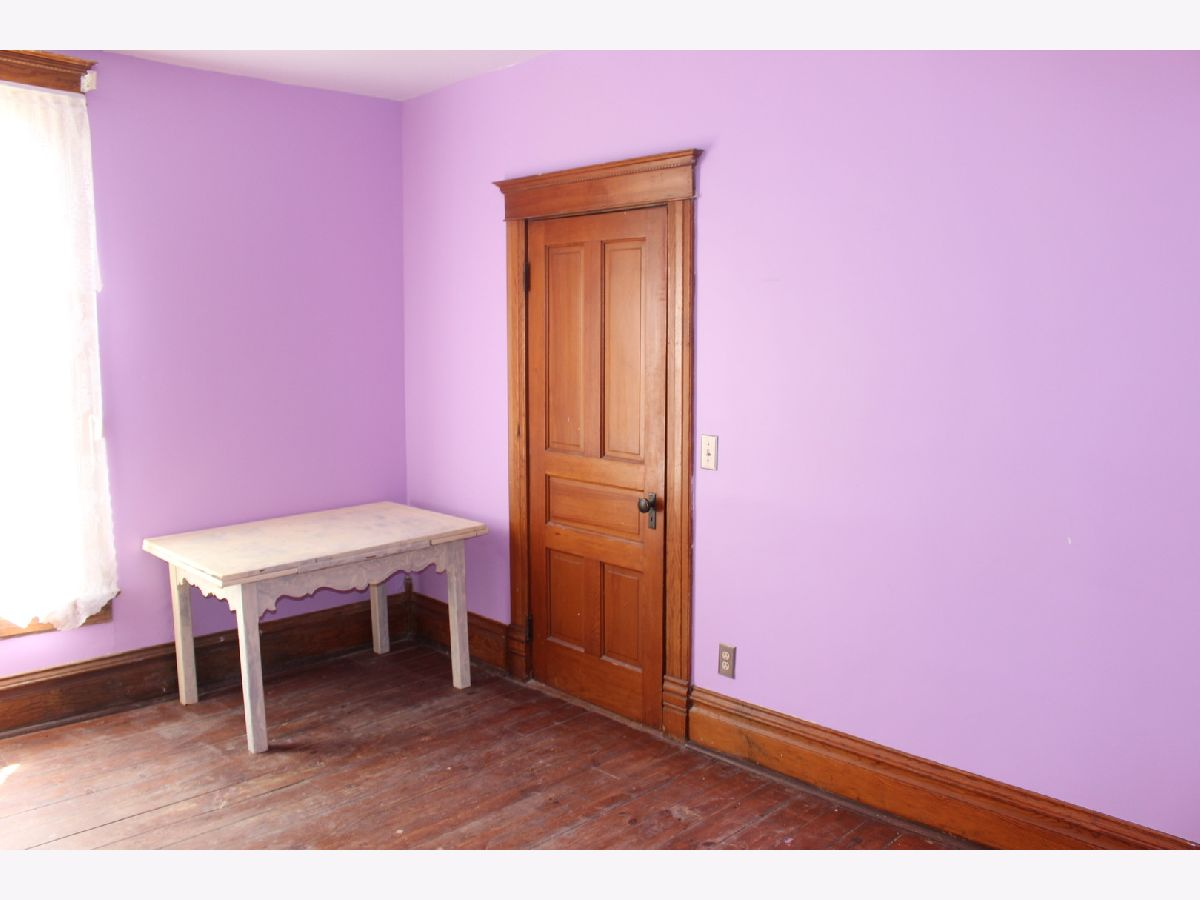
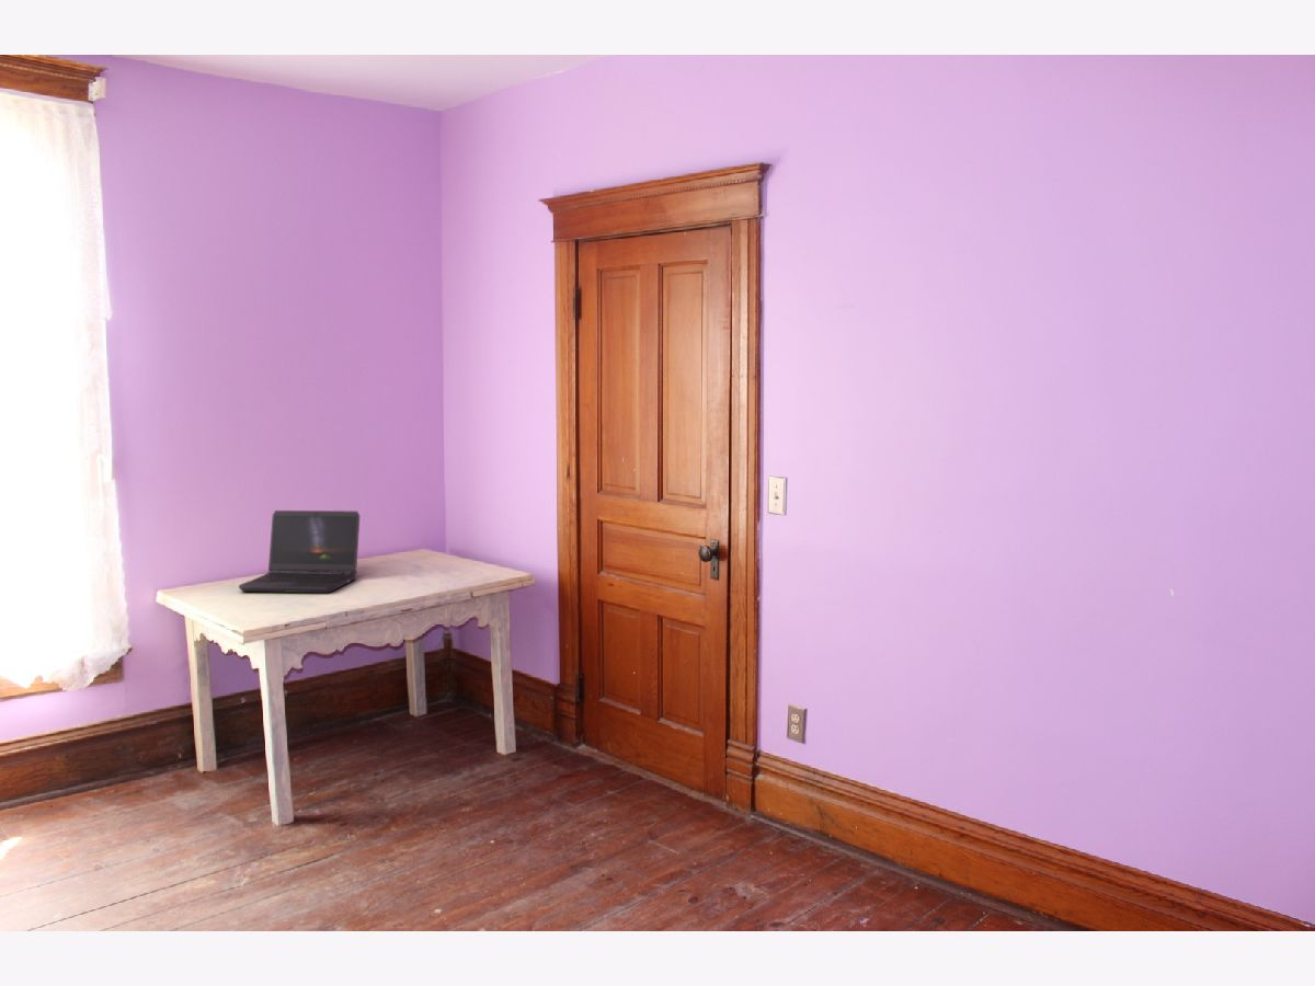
+ laptop computer (299, 550)
